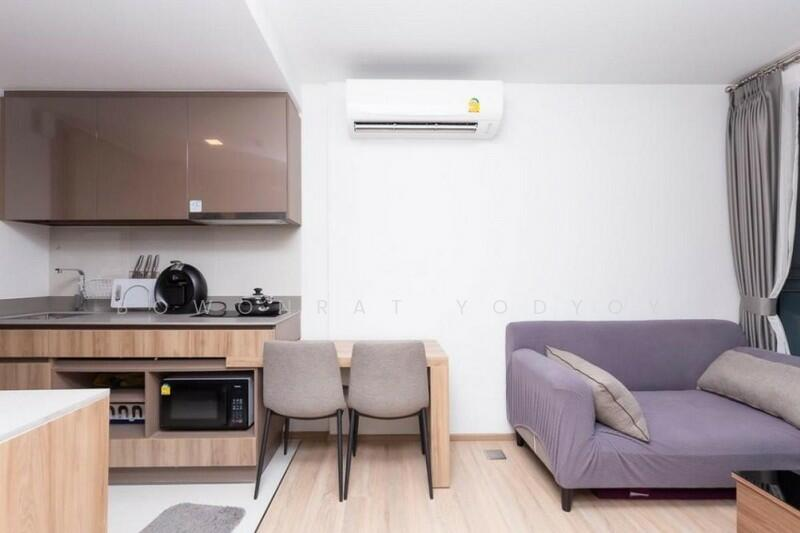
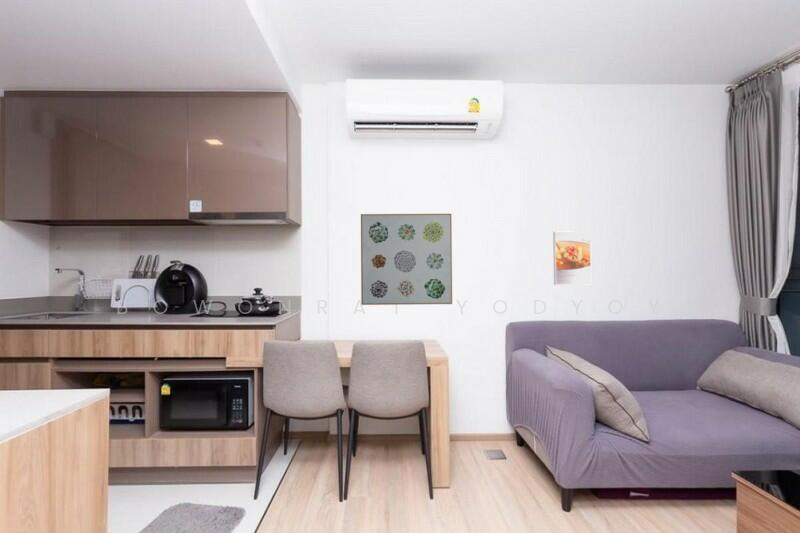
+ wall art (406, 259)
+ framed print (572, 258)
